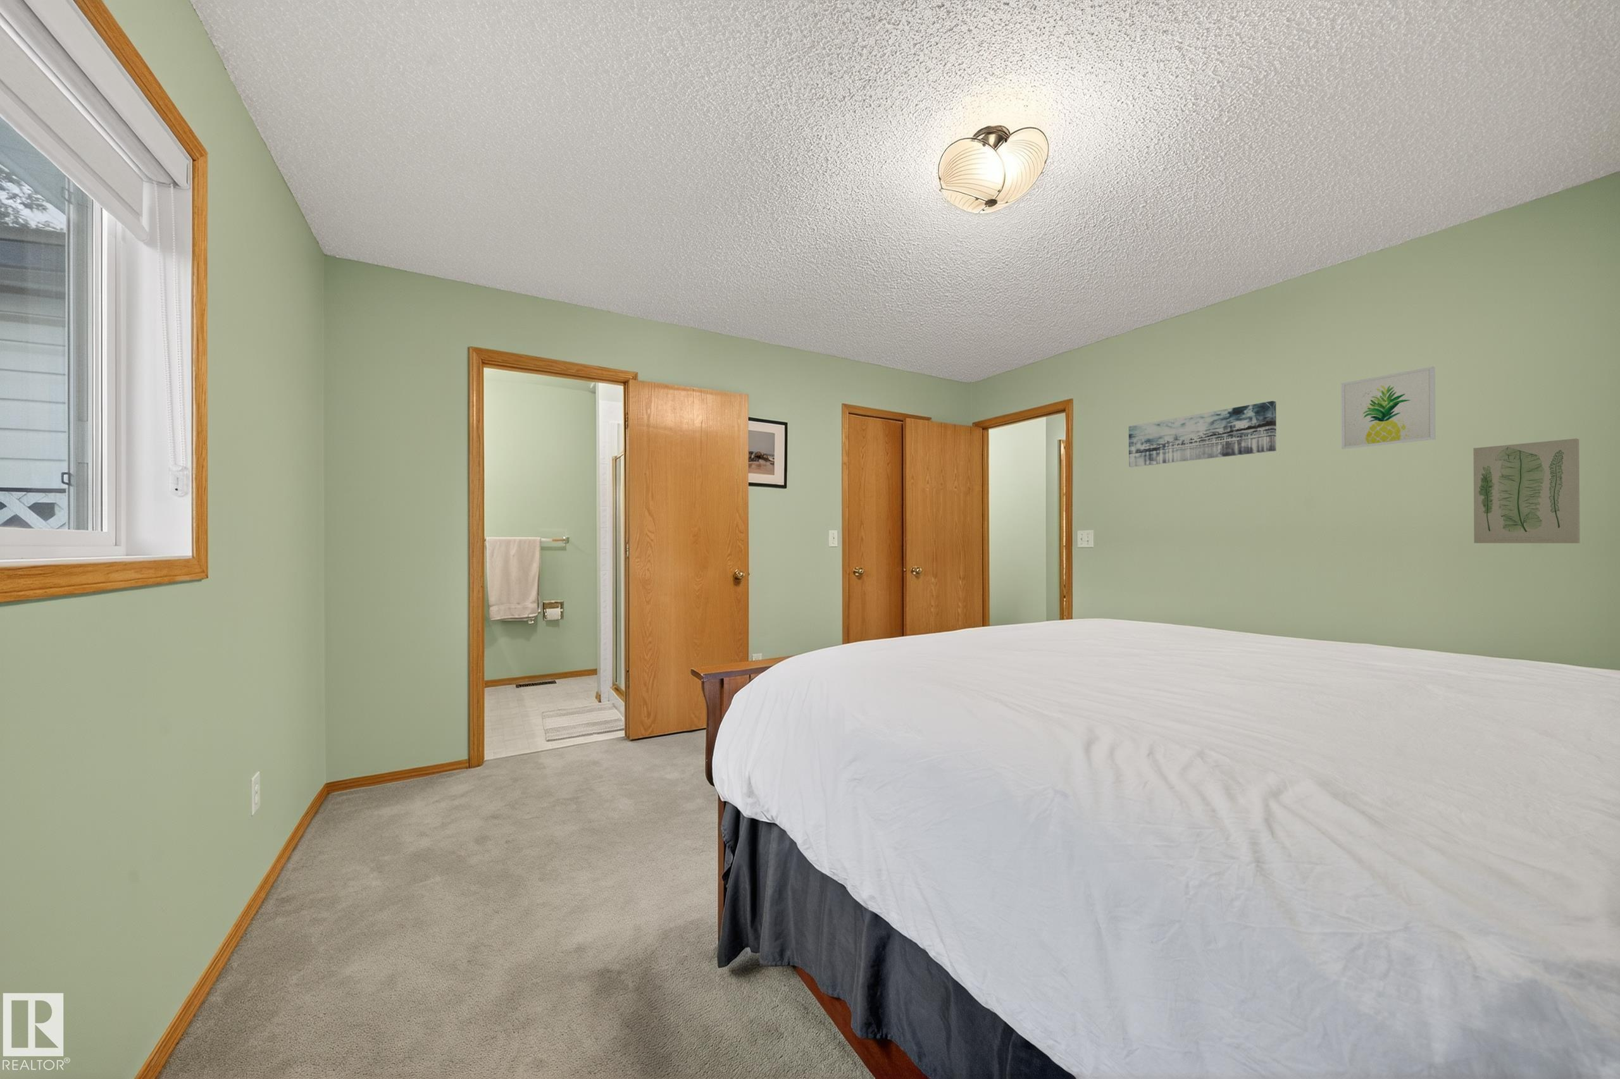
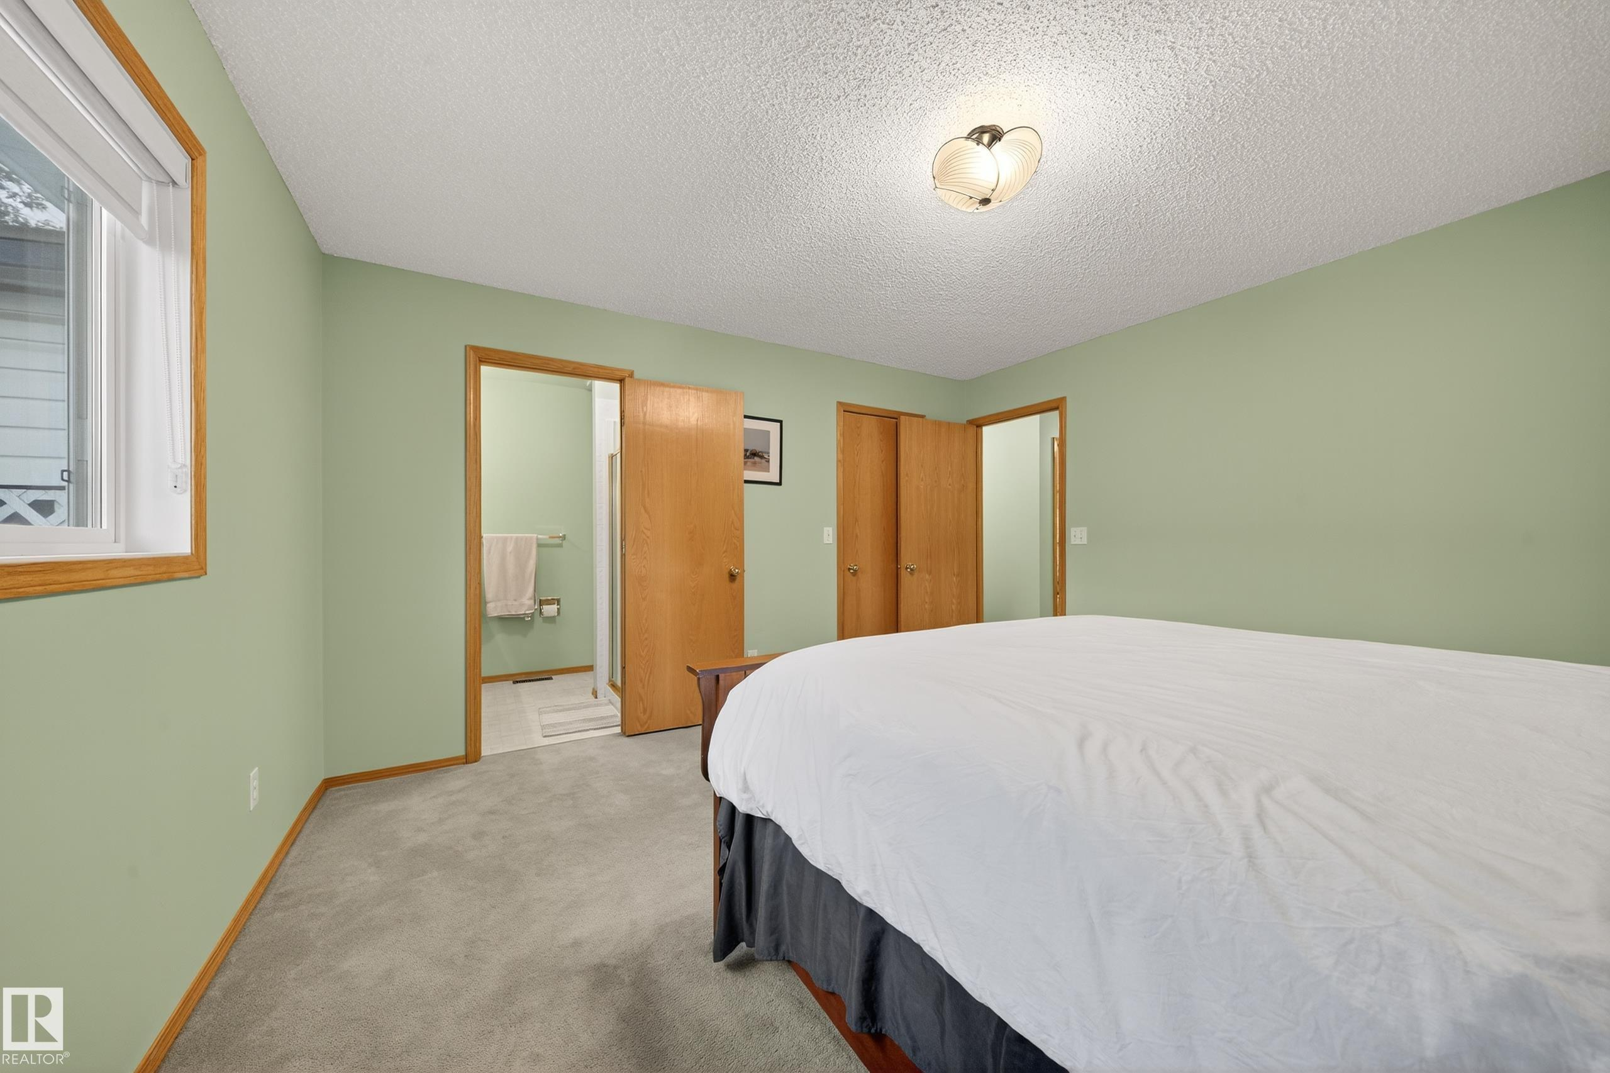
- wall art (1386, 409)
- wall art (1524, 494)
- wall art (1195, 437)
